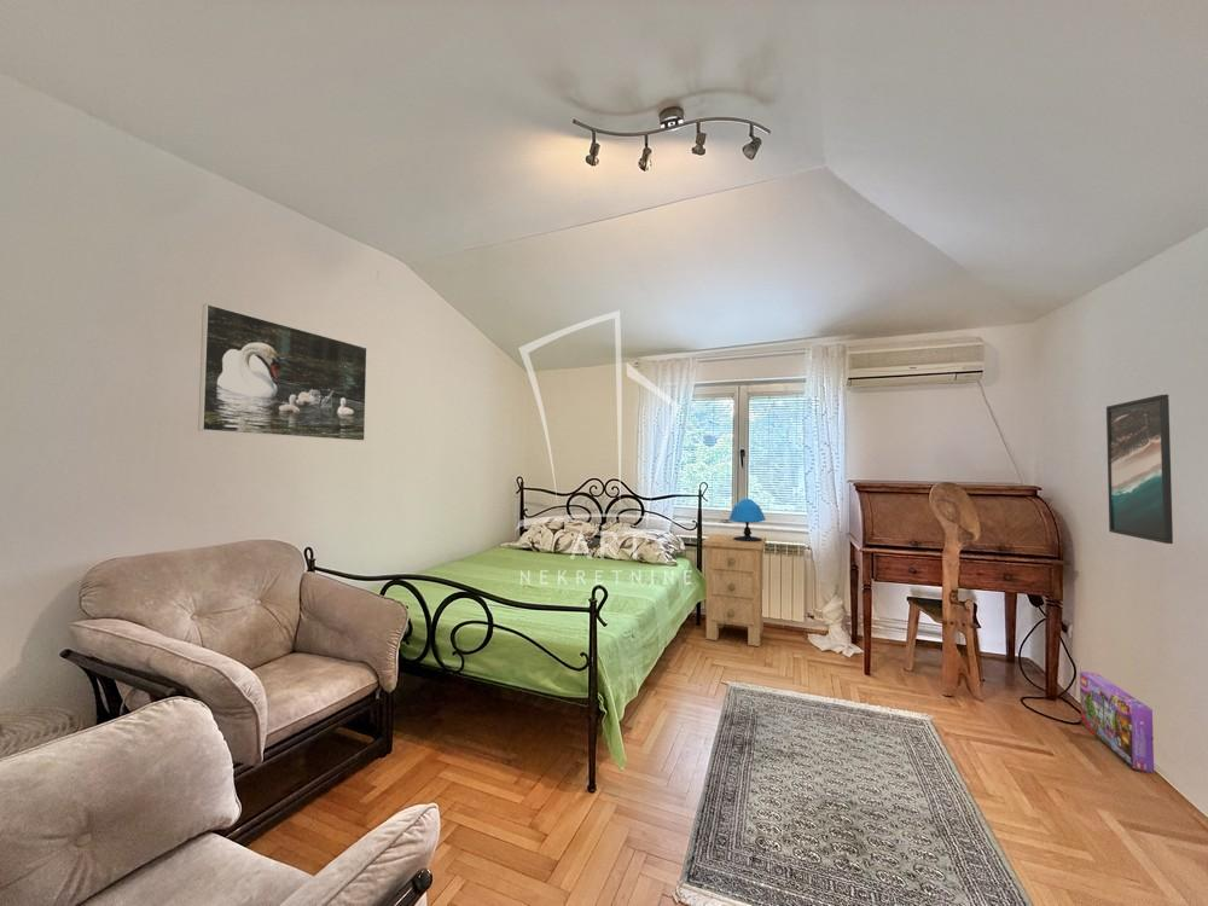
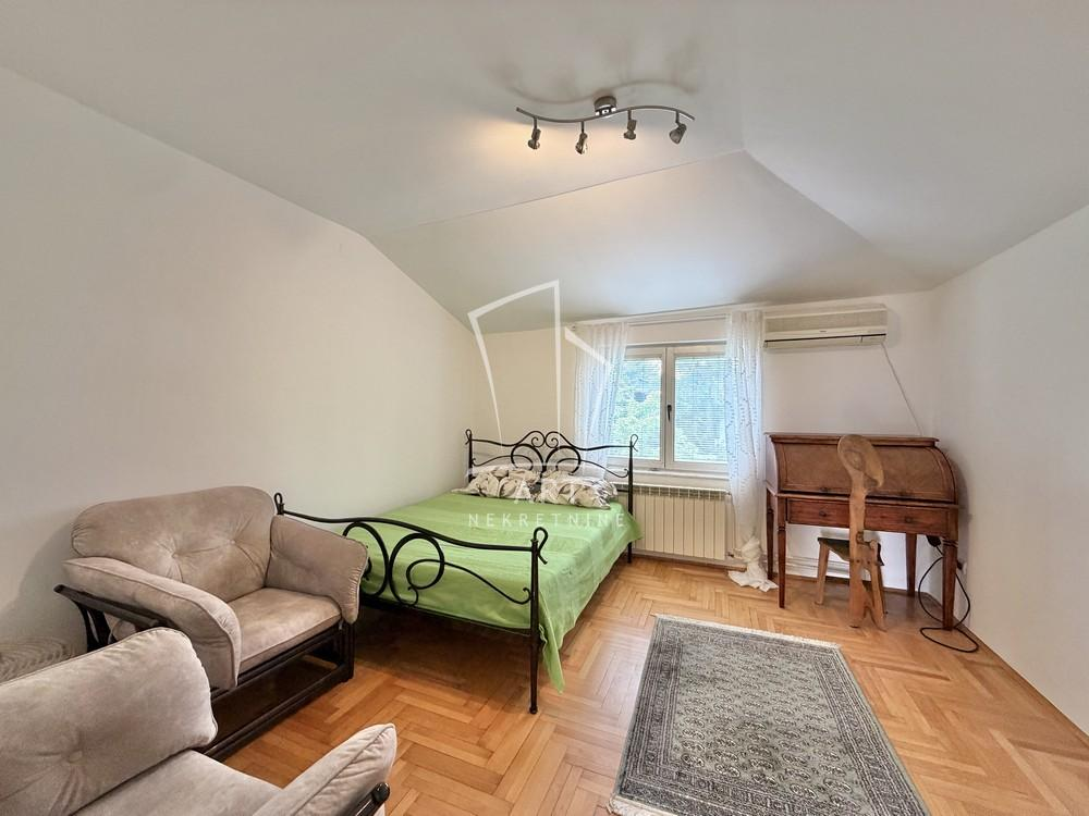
- nightstand (734, 587)
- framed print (1136, 469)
- box (1113, 716)
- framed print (295, 382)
- table lamp (747, 518)
